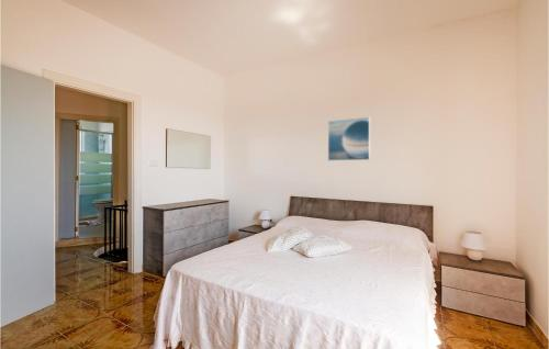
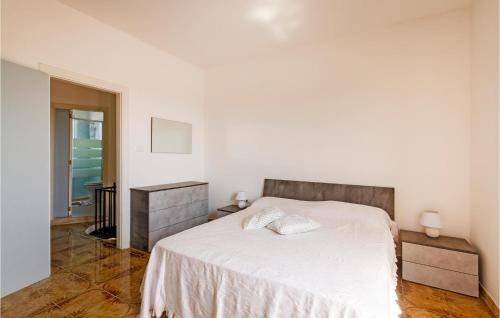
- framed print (348, 139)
